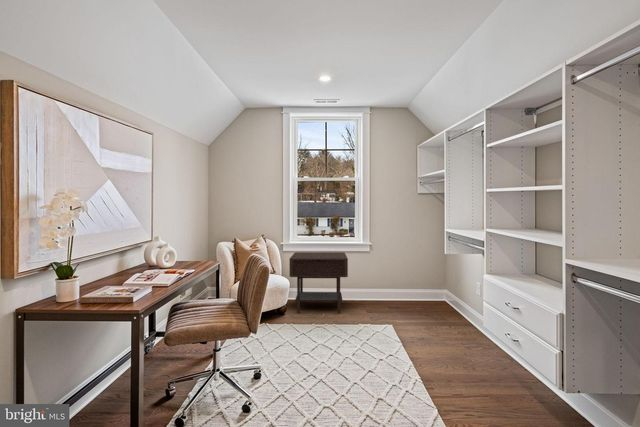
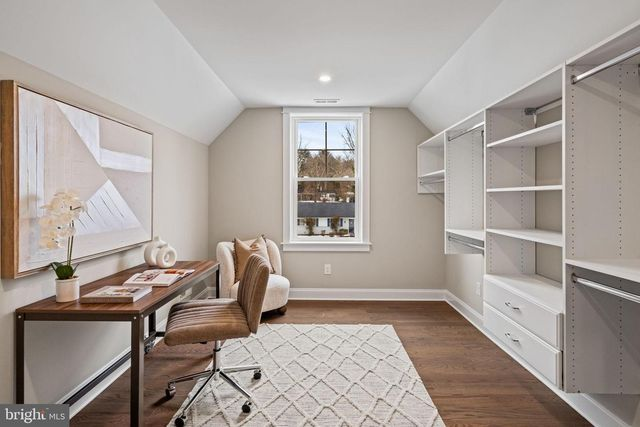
- side table (319, 277)
